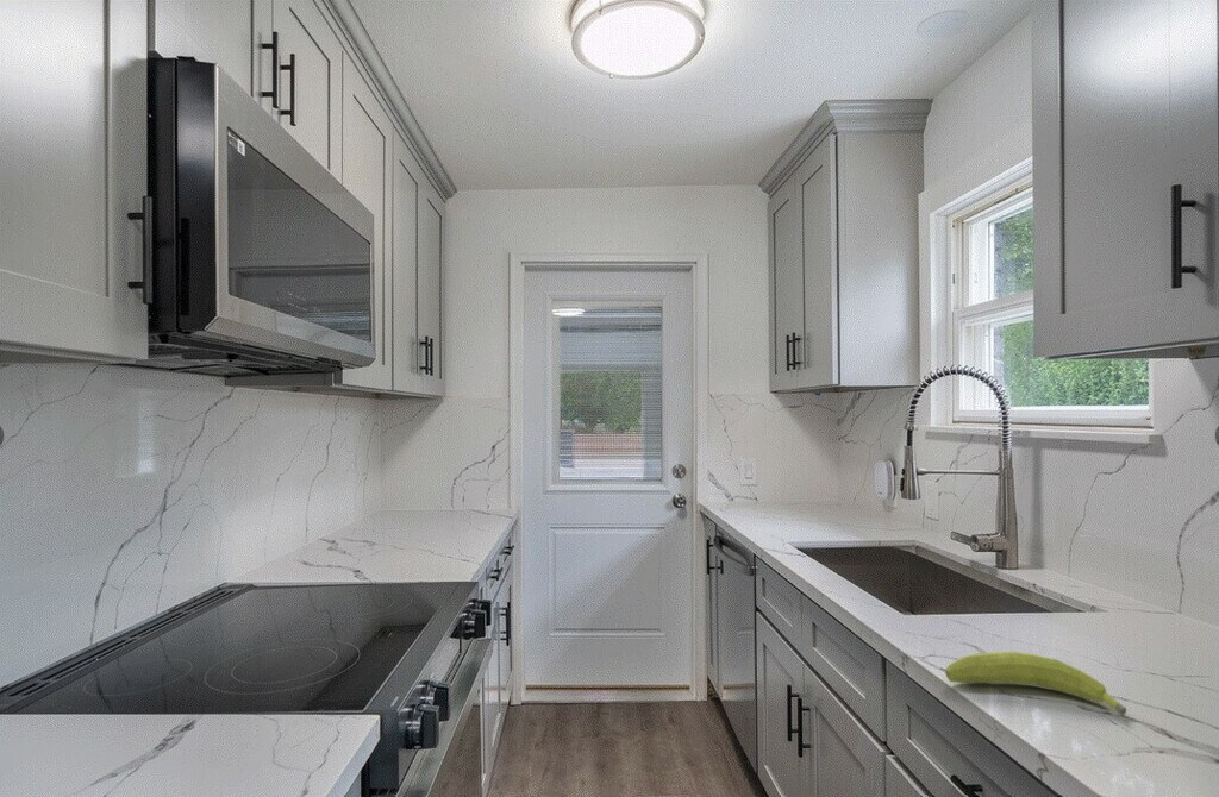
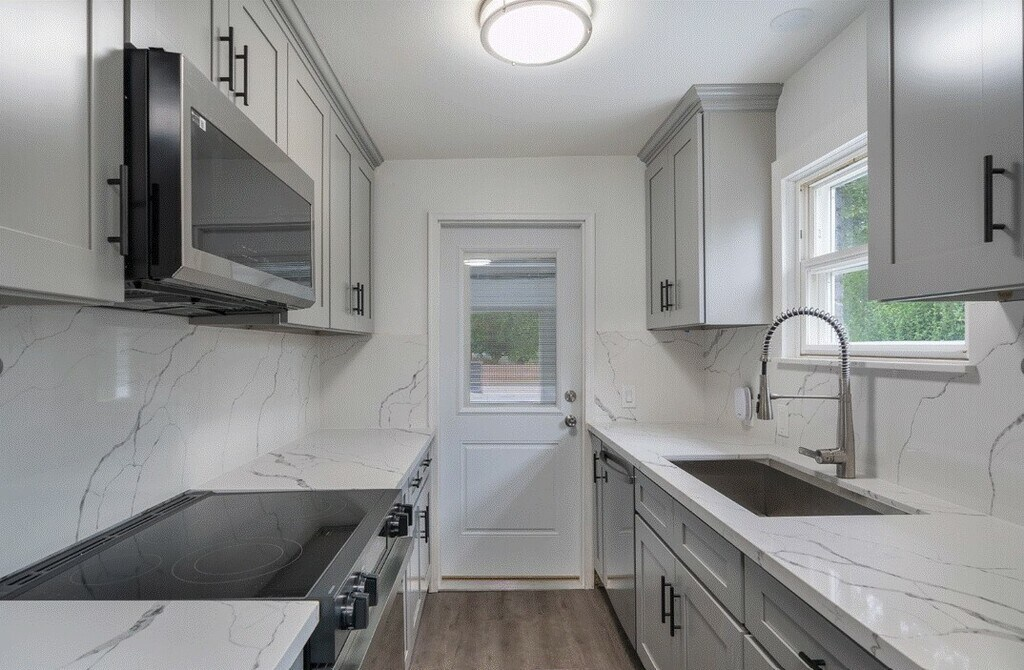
- fruit (1025, 678)
